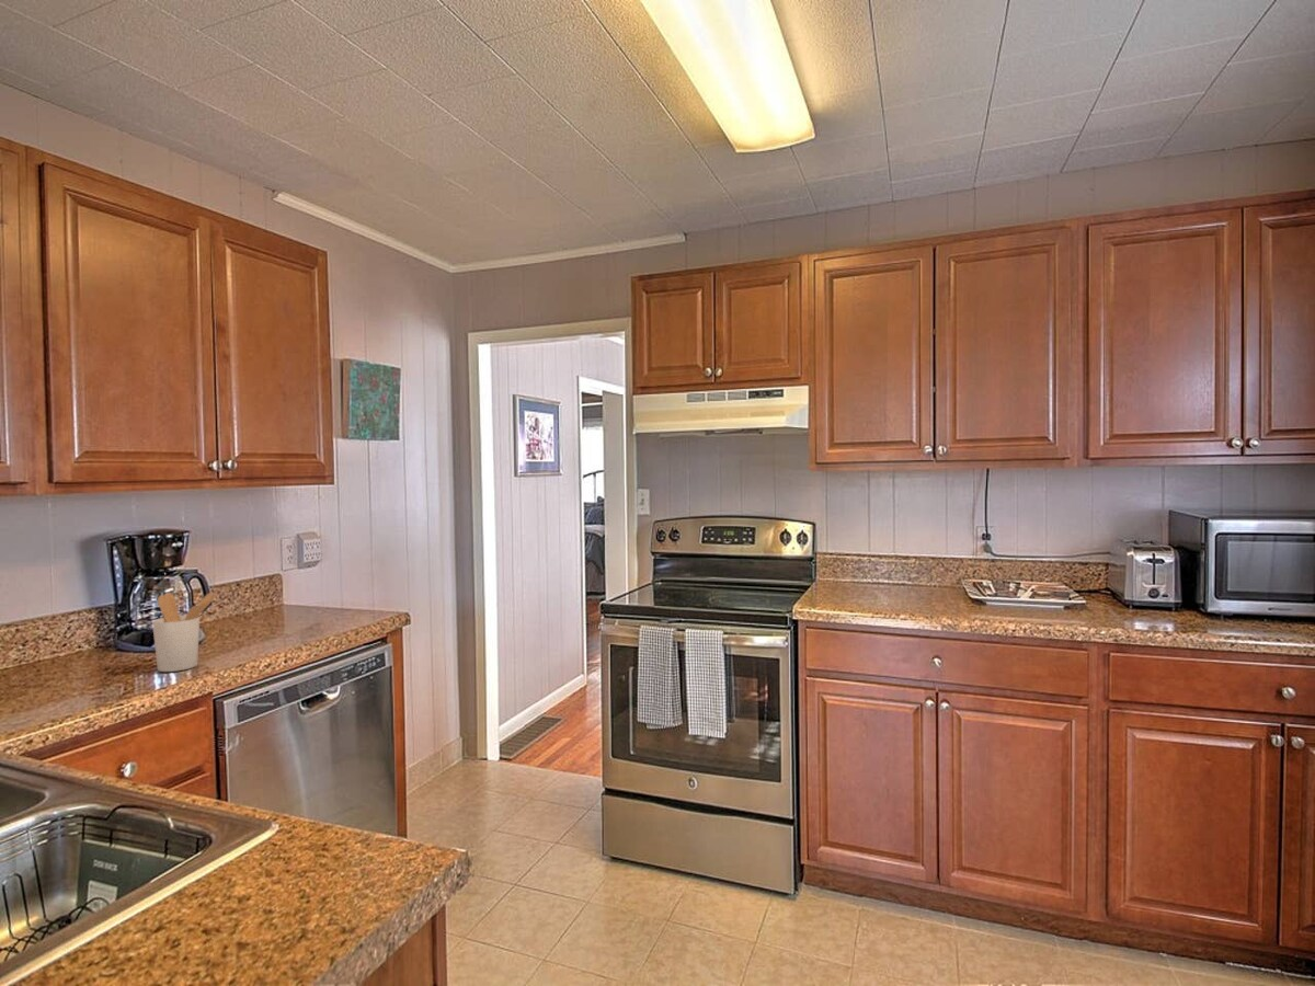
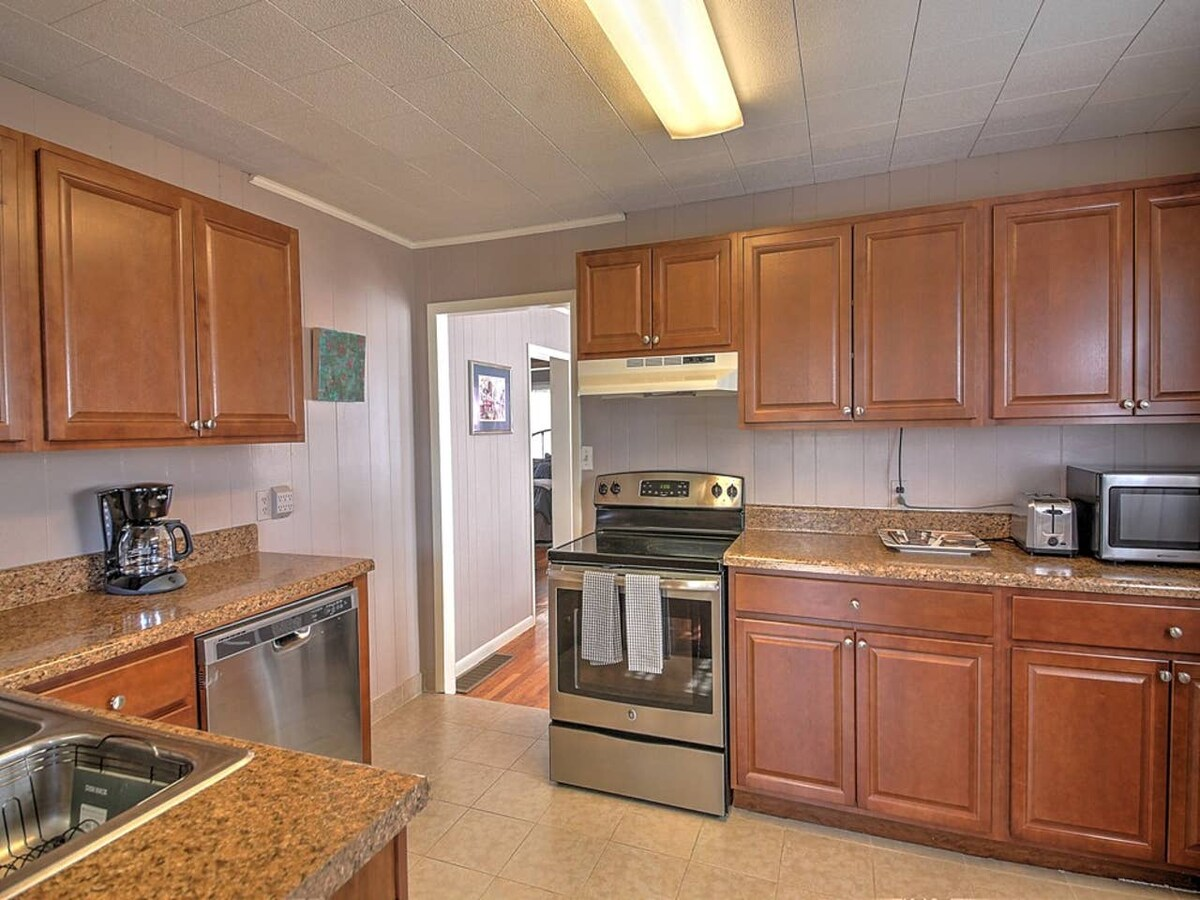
- utensil holder (187, 629)
